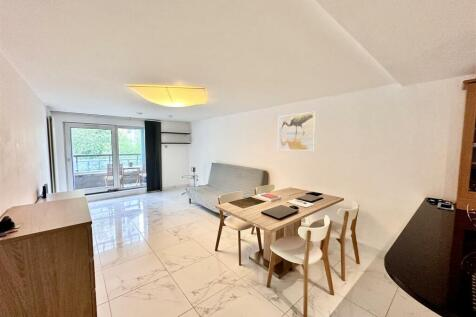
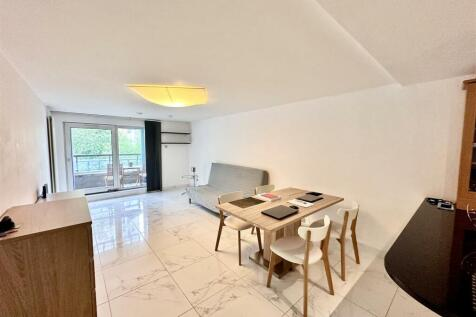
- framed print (295, 132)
